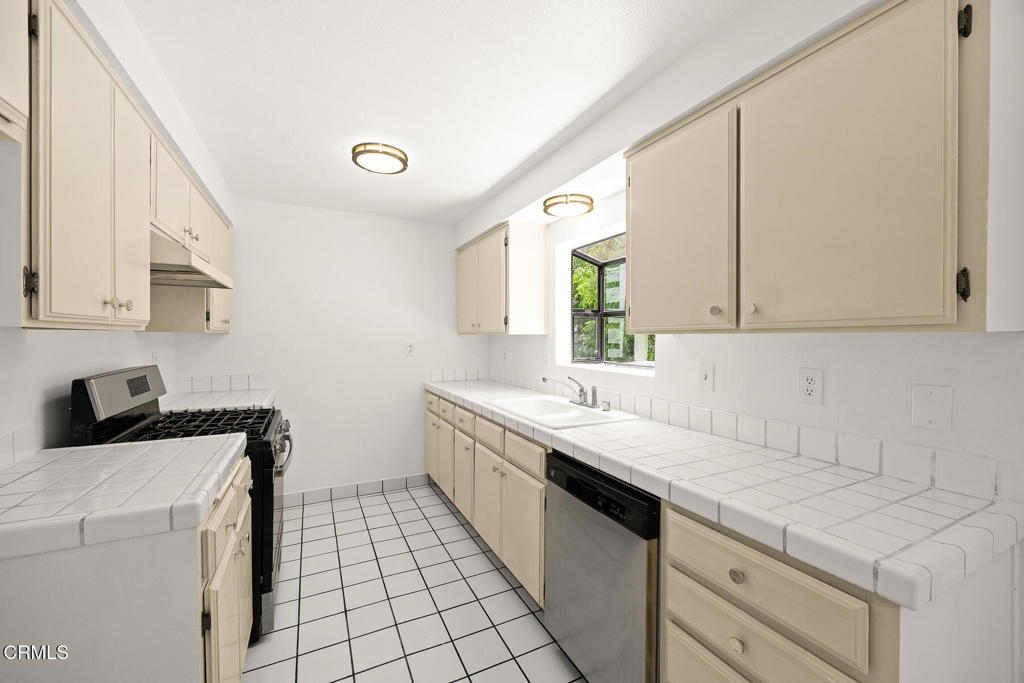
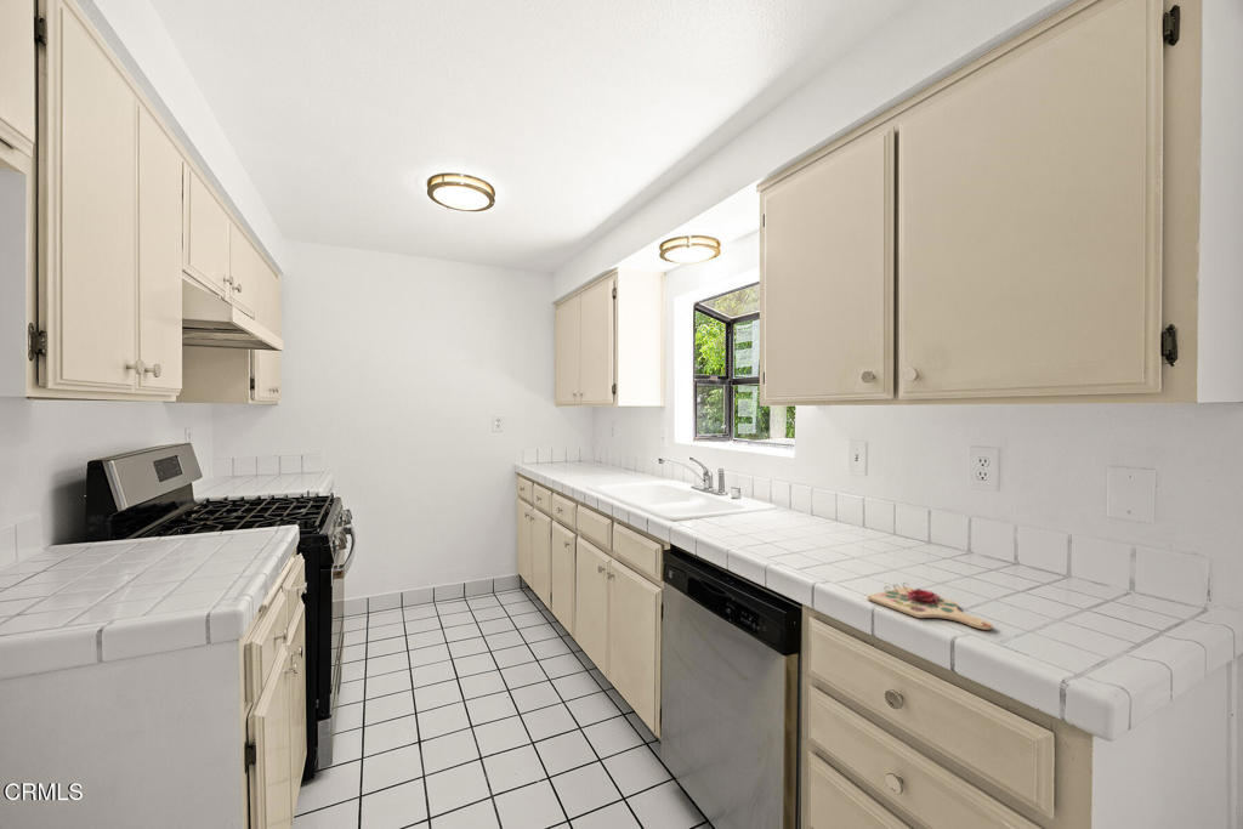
+ cutting board (933, 603)
